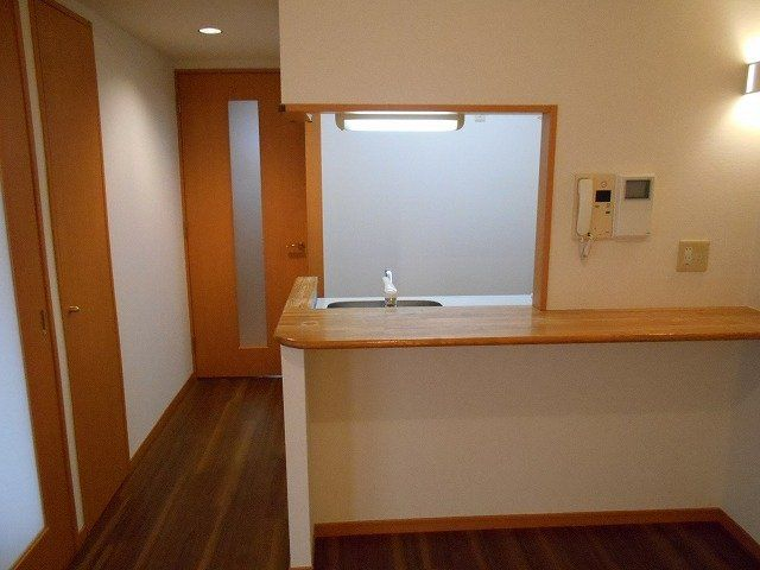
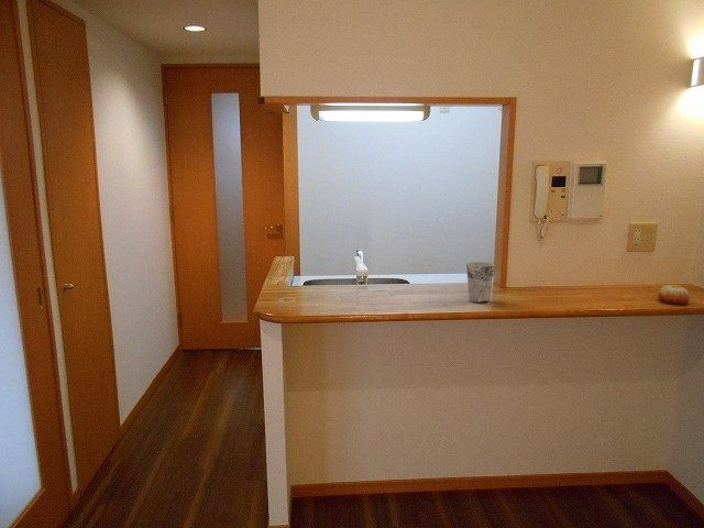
+ fruit (673, 293)
+ cup (480, 282)
